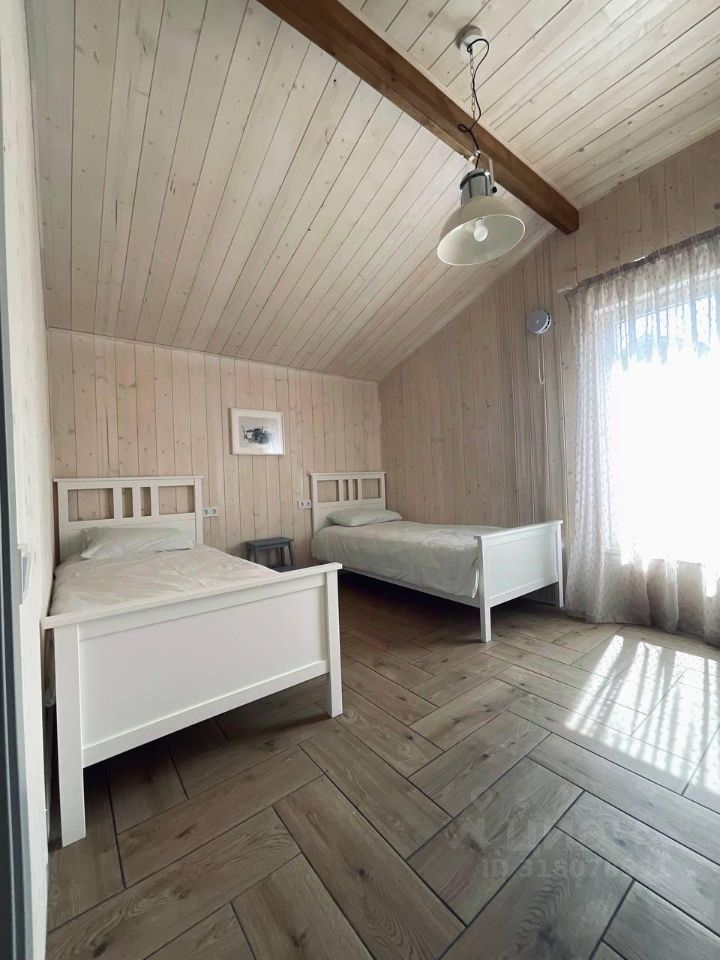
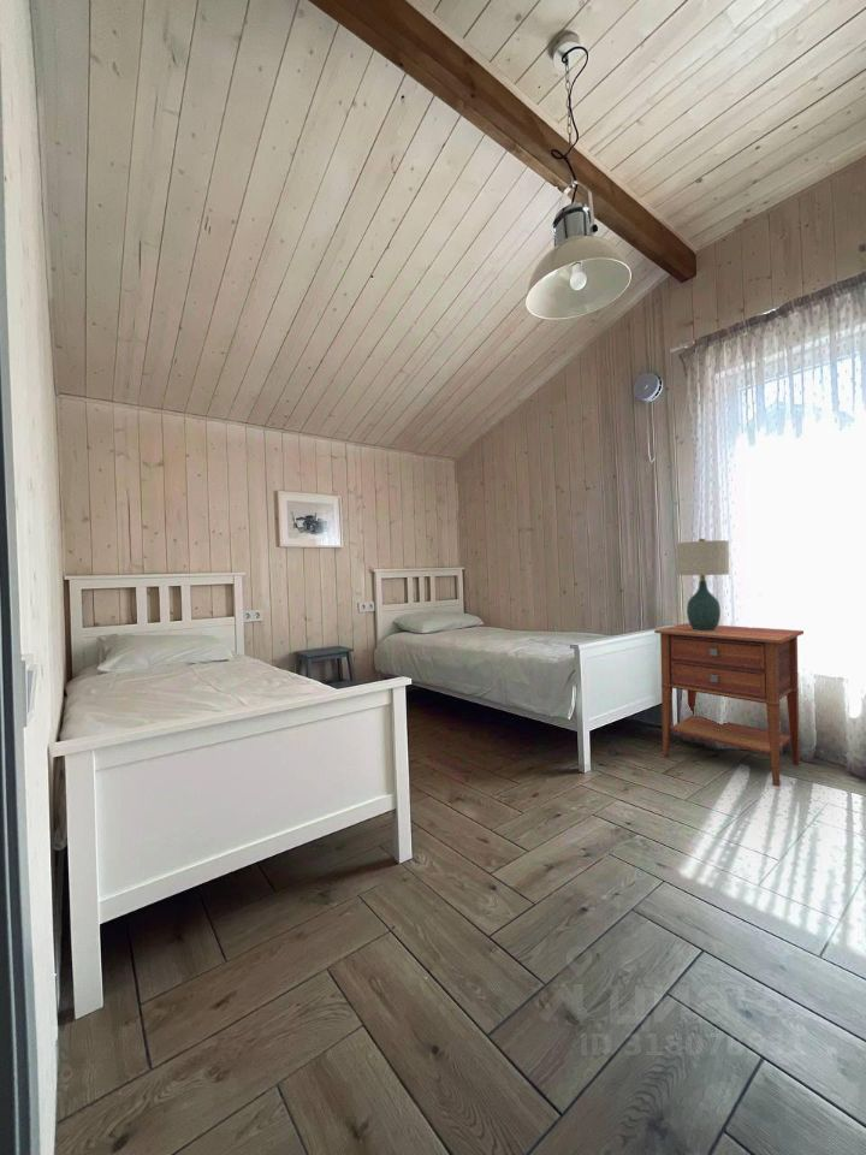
+ nightstand (728, 694)
+ table lamp (702, 584)
